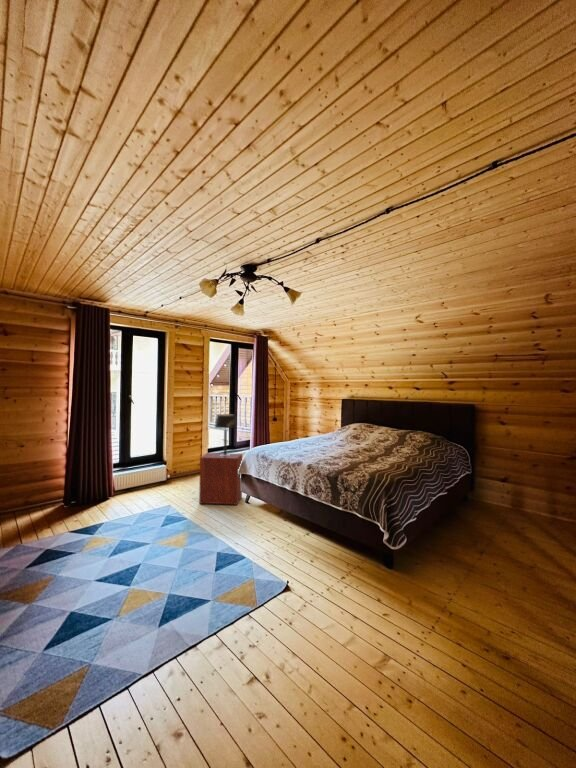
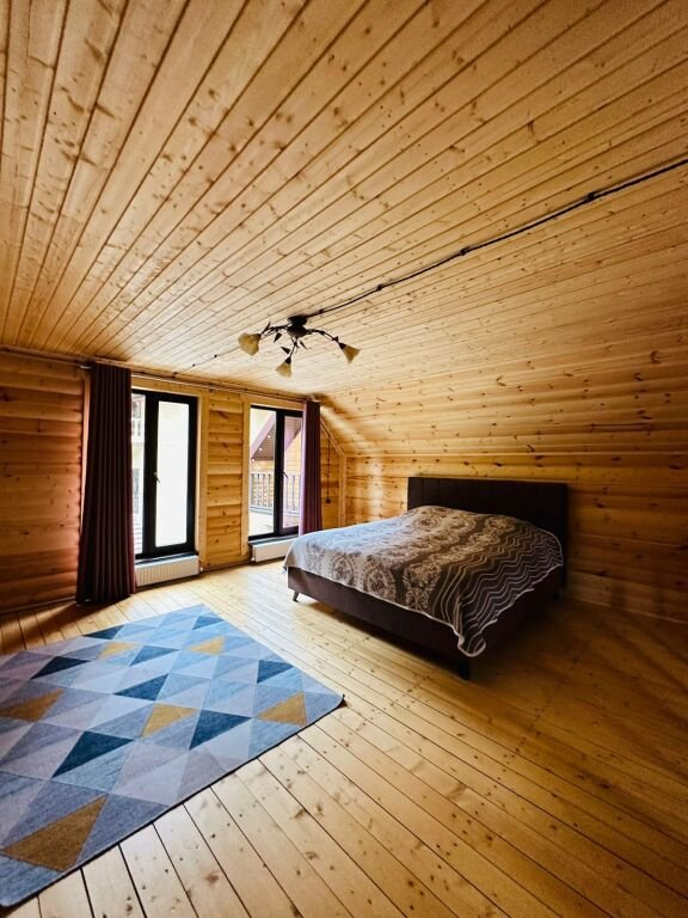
- table lamp (225, 434)
- nightstand (221, 477)
